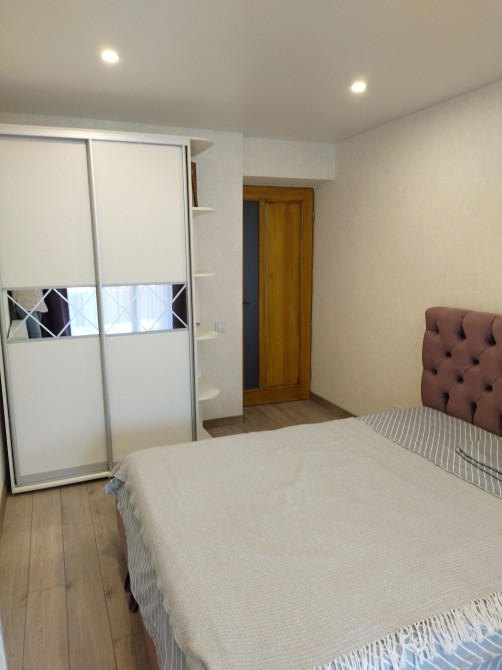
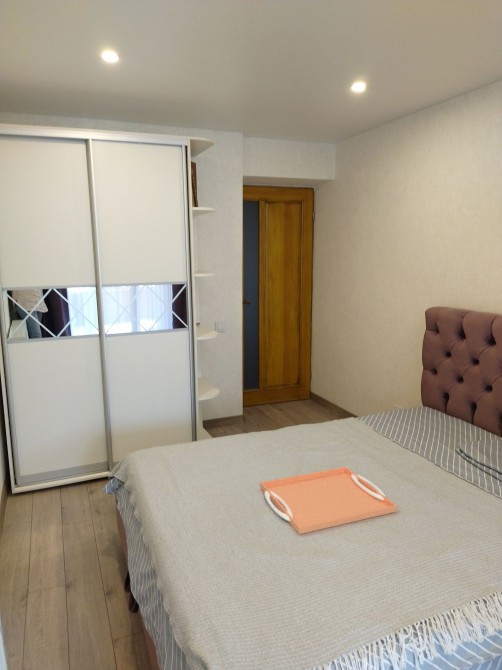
+ serving tray (325, 496)
